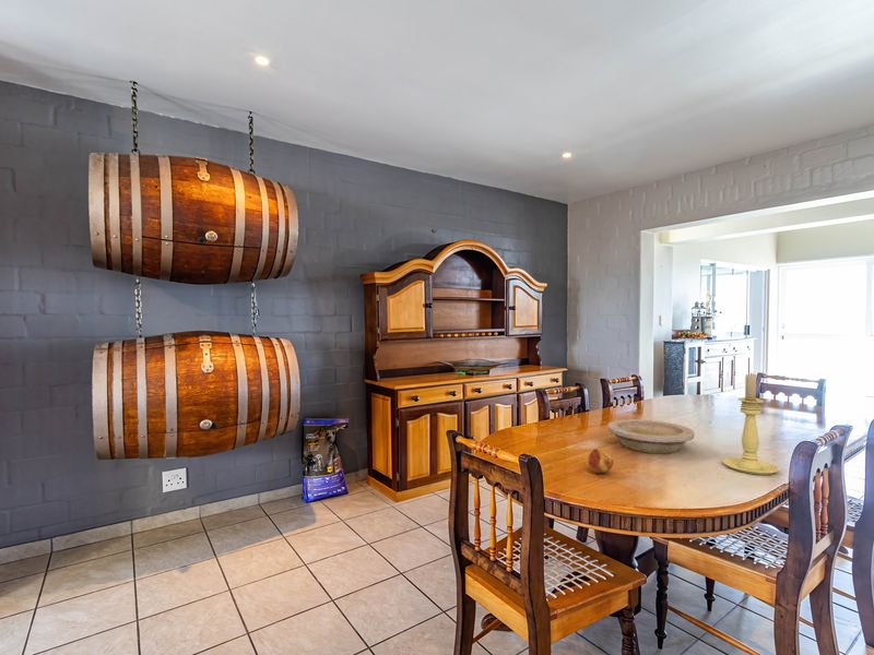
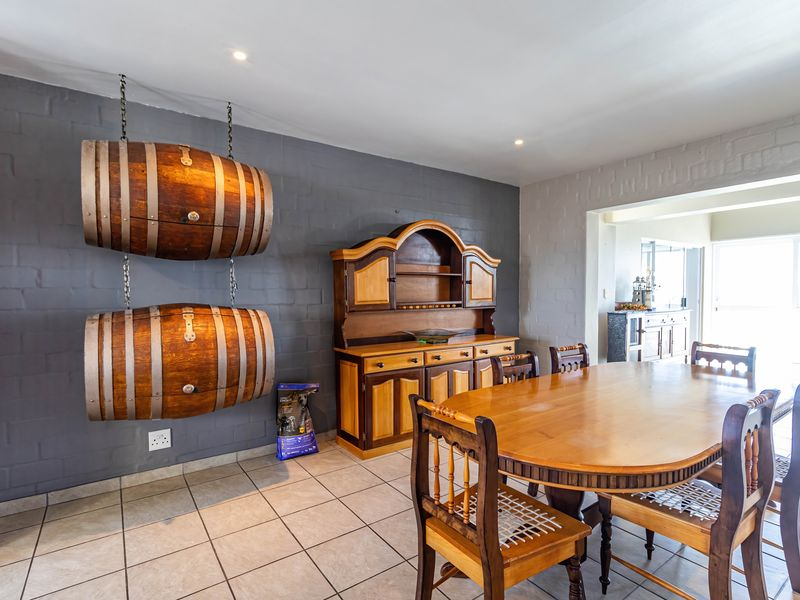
- bowl (649, 437)
- fruit (600, 461)
- candle holder (749, 419)
